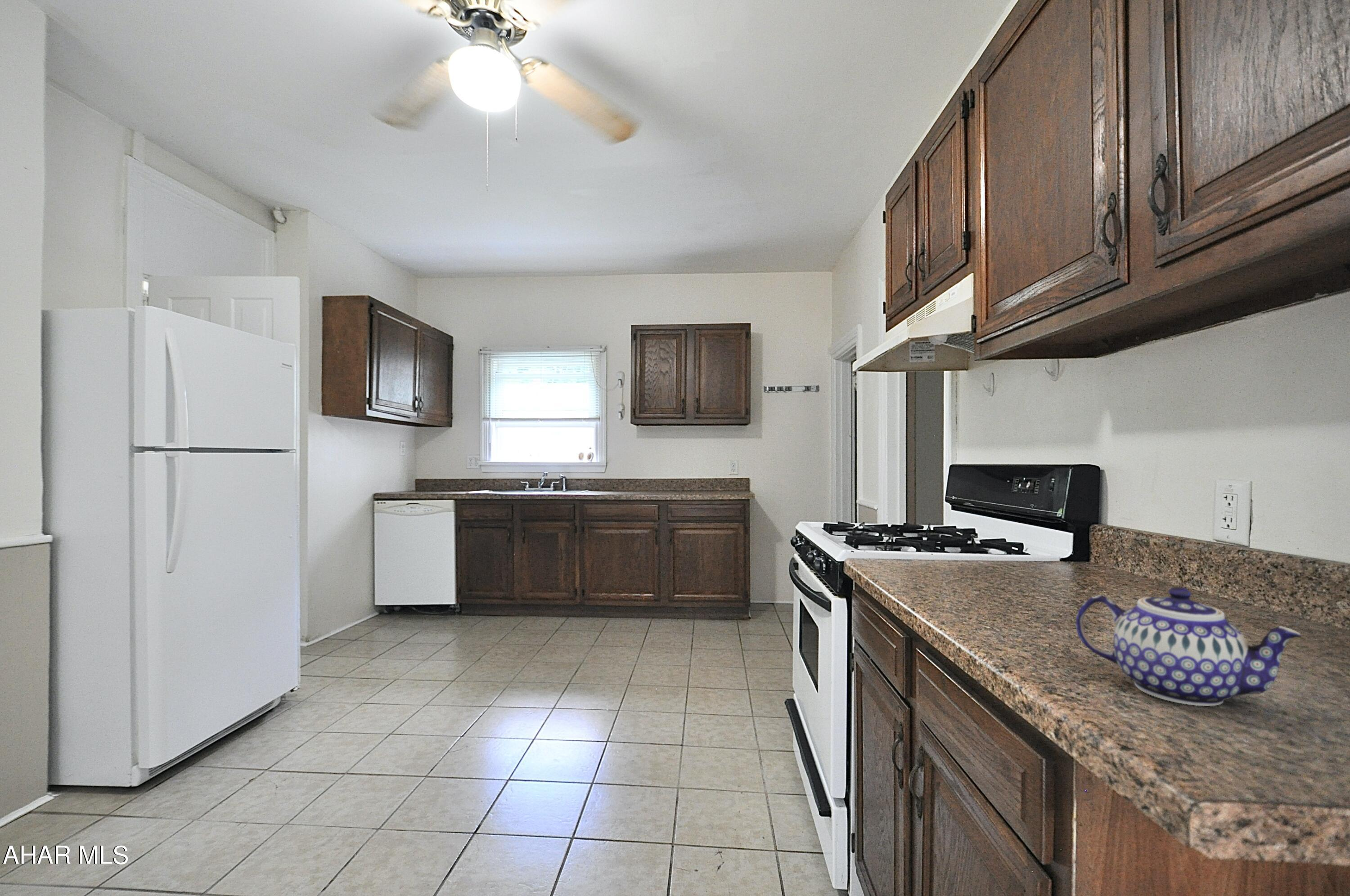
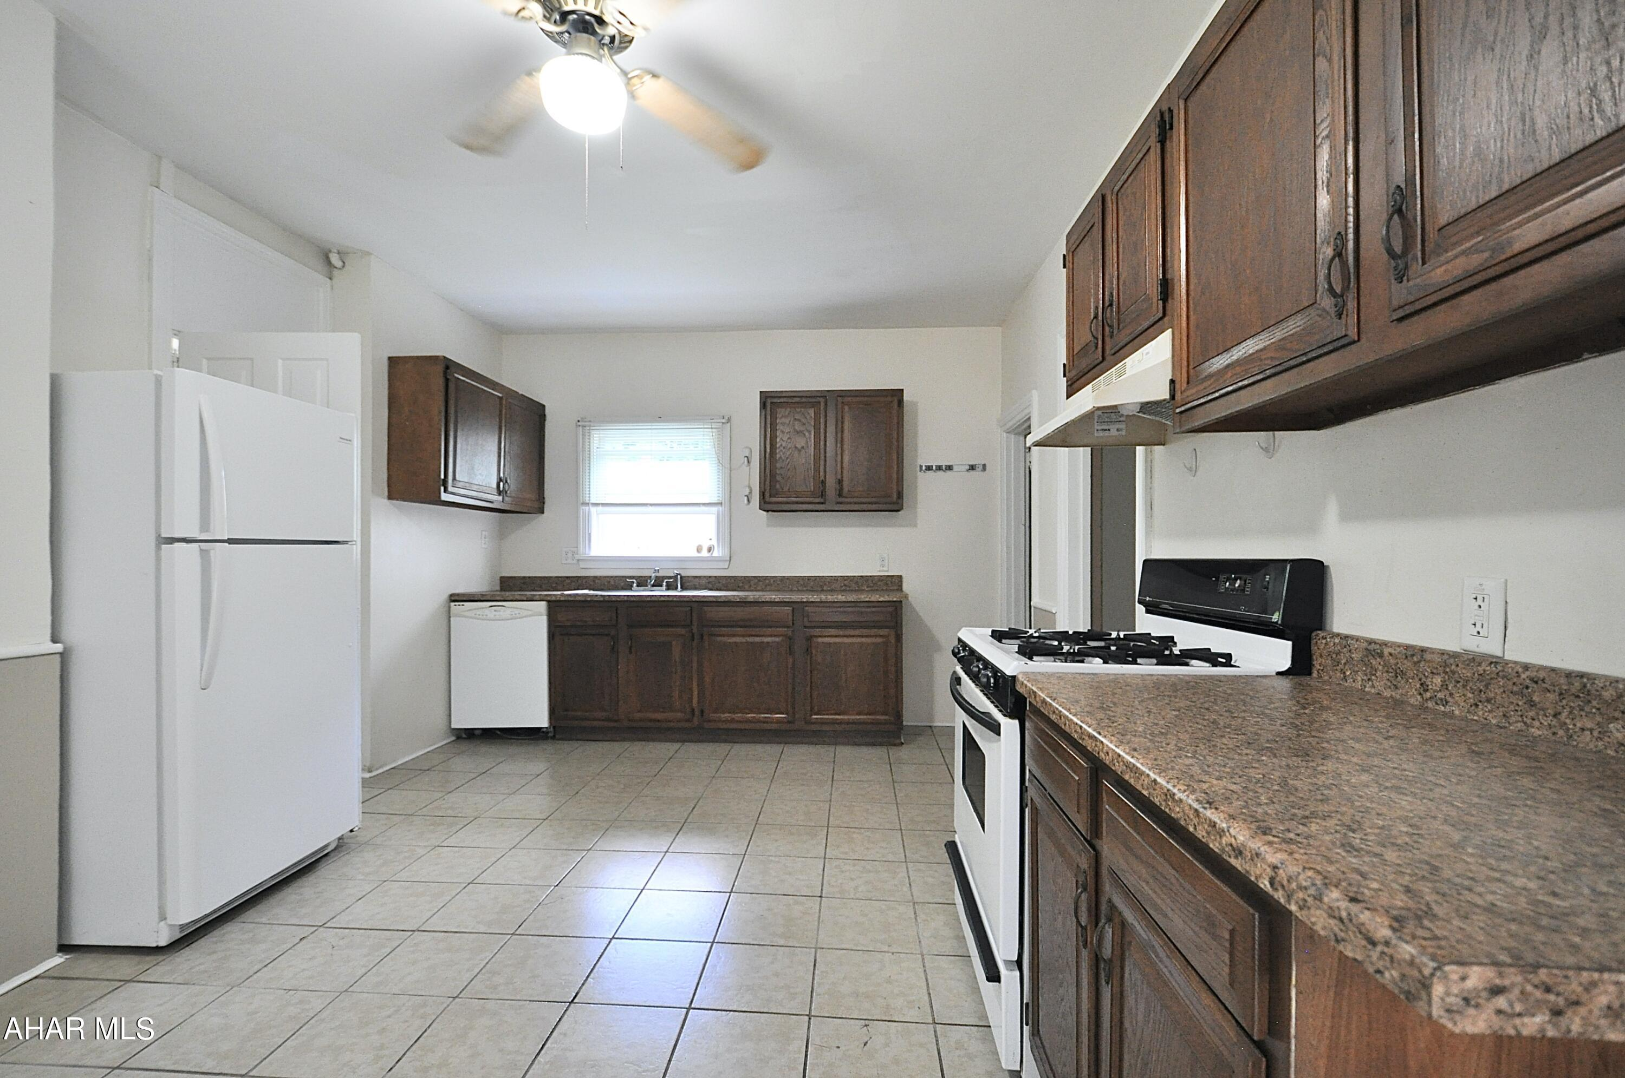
- teapot (1177, 639)
